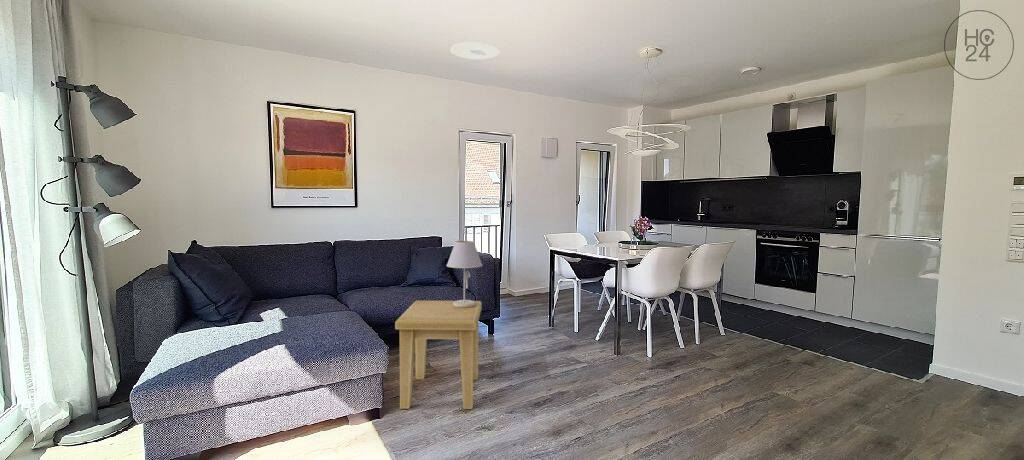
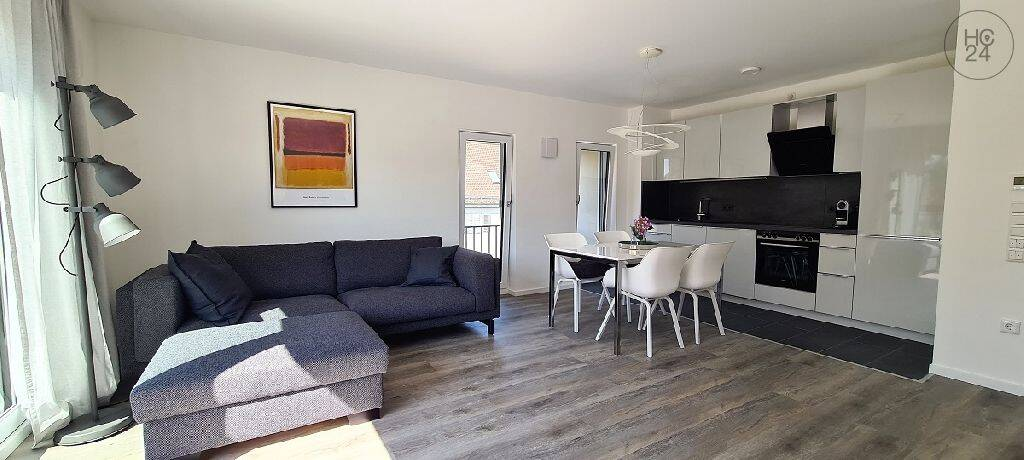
- side table (442, 338)
- ceiling light (475, 48)
- table lamp (464, 273)
